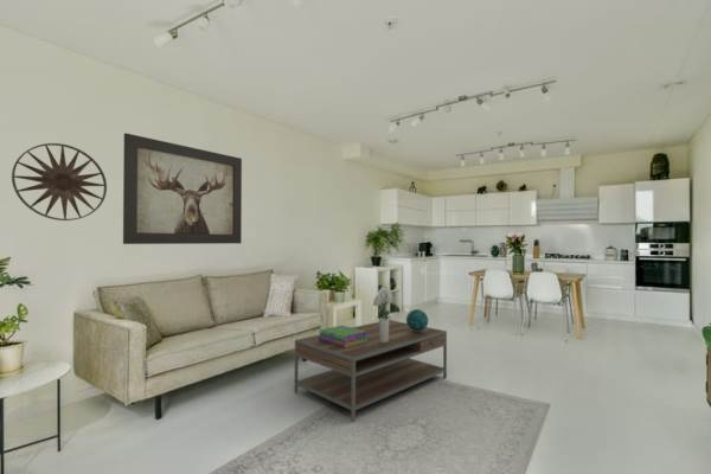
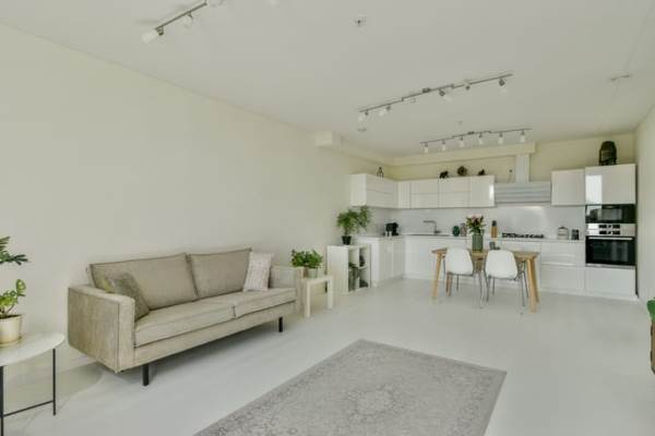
- decorative orb (417, 320)
- bouquet (382, 313)
- coffee table (376, 360)
- wall art (63, 181)
- stack of books (342, 335)
- wall art (190, 196)
